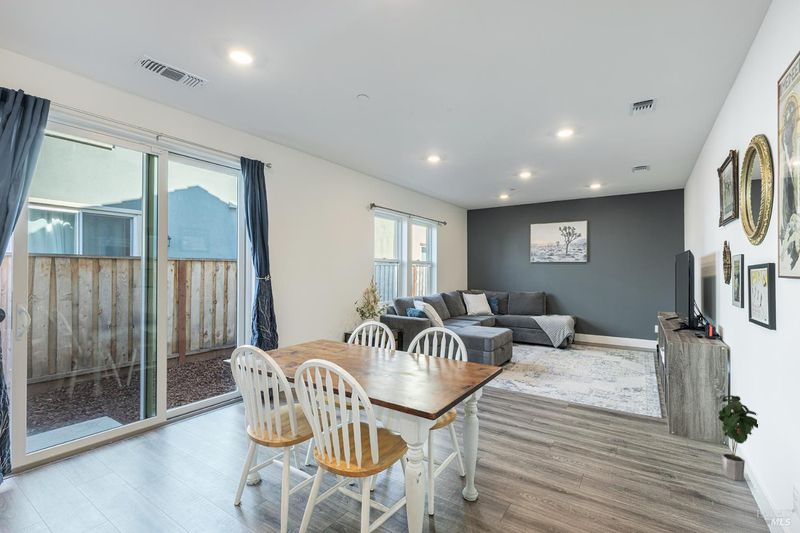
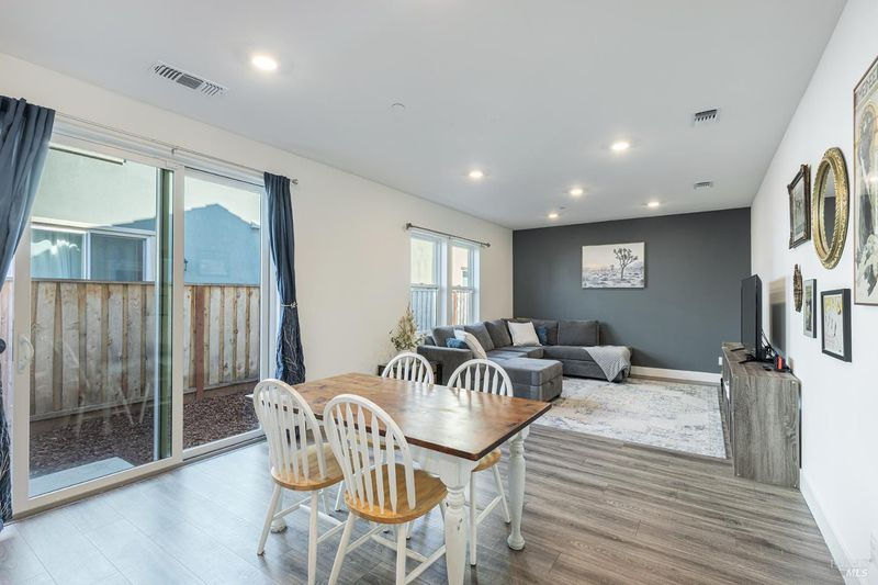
- potted plant (735, 437)
